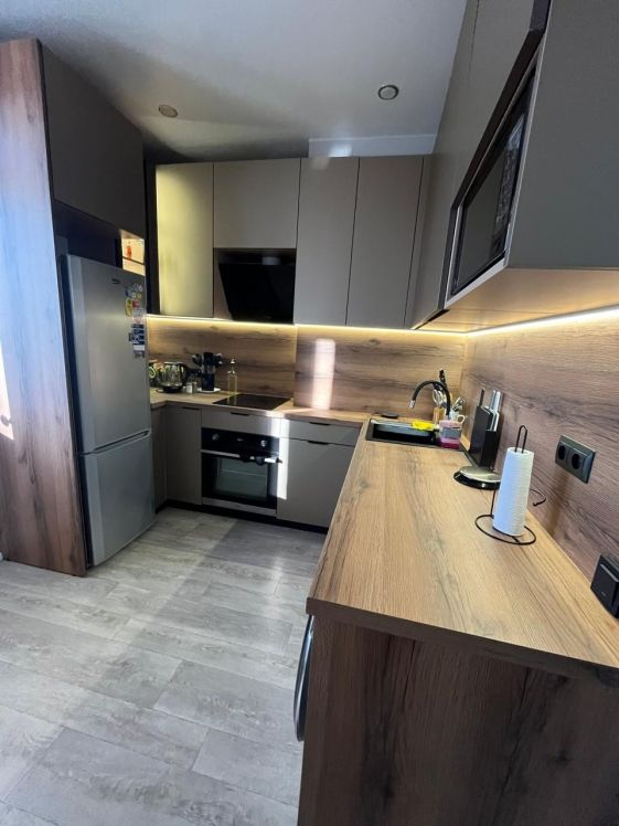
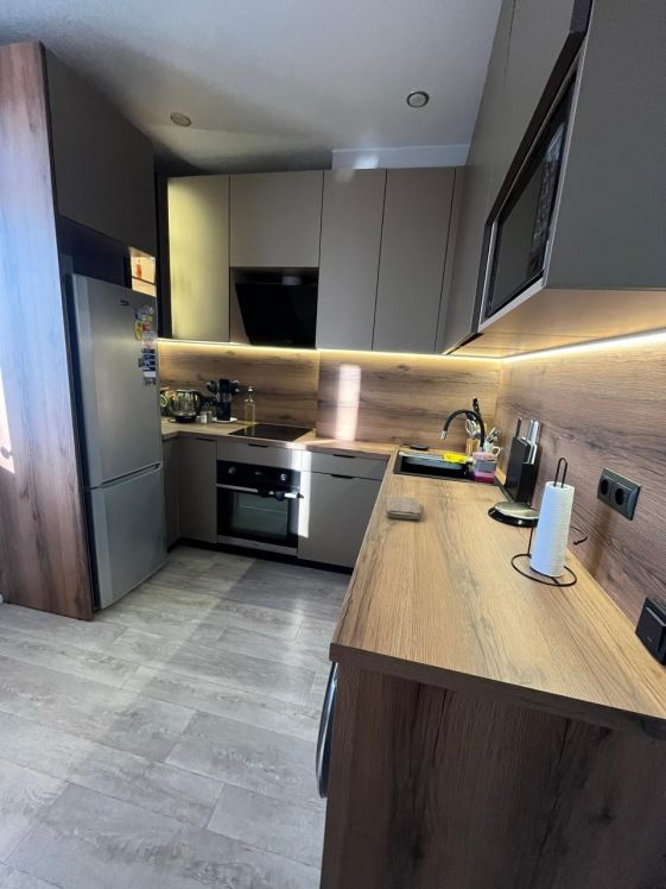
+ washcloth (401, 505)
